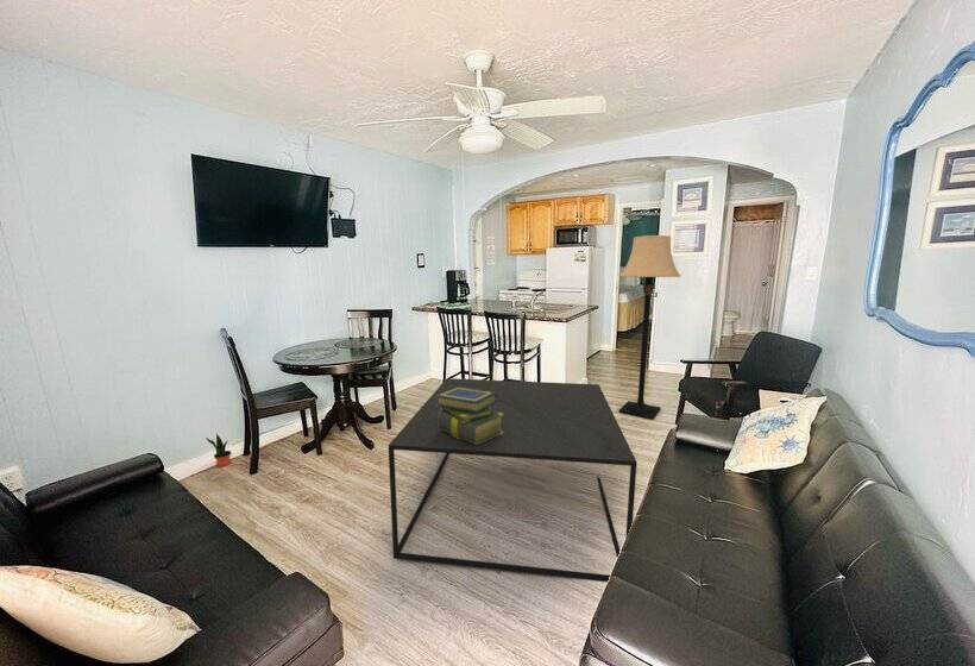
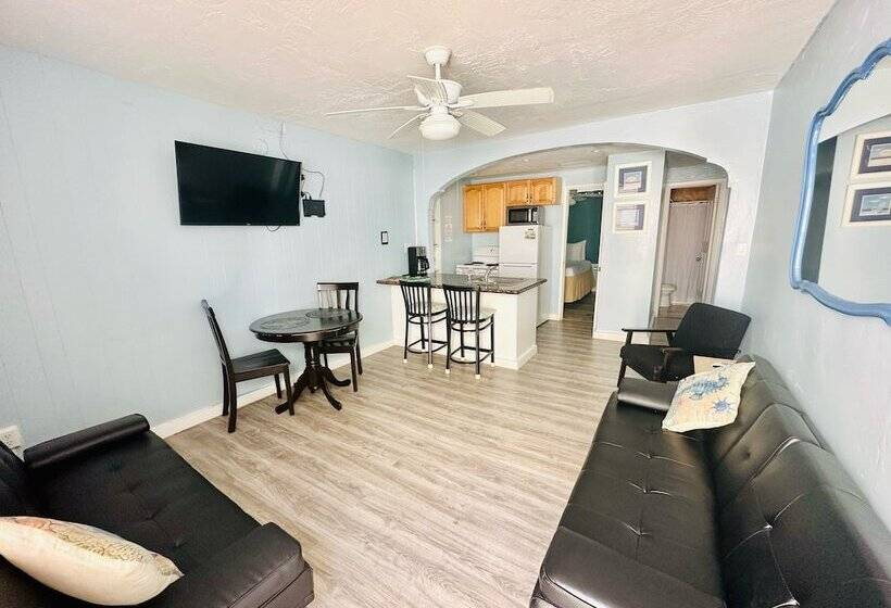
- potted plant (219, 448)
- stack of books (467, 411)
- lamp (646, 327)
- coffee table (514, 455)
